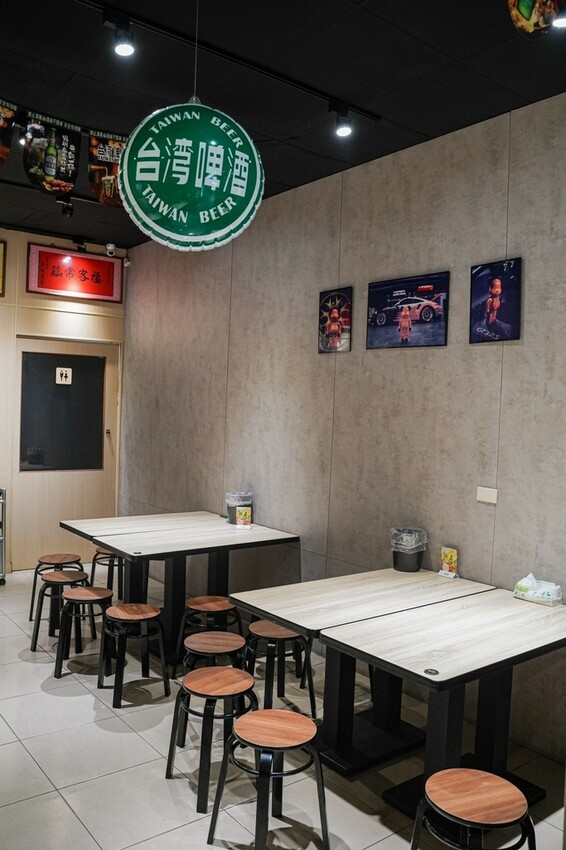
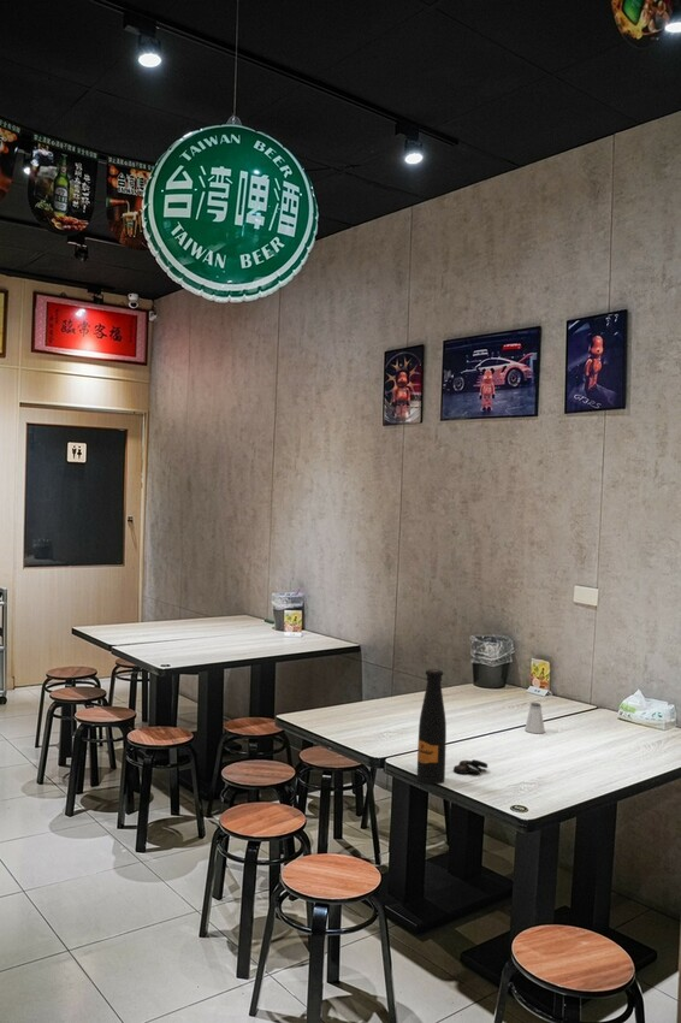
+ saltshaker (534, 716)
+ beer bottle (445, 722)
